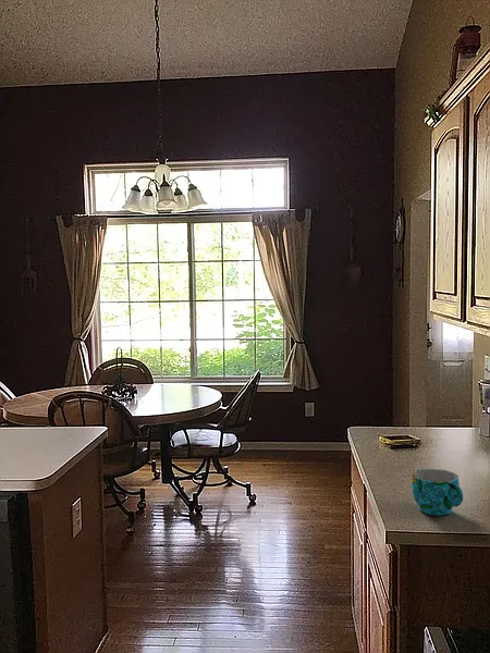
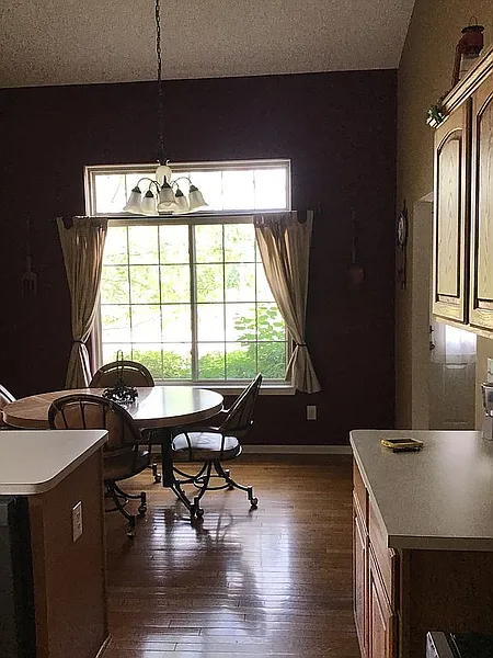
- cup (438, 493)
